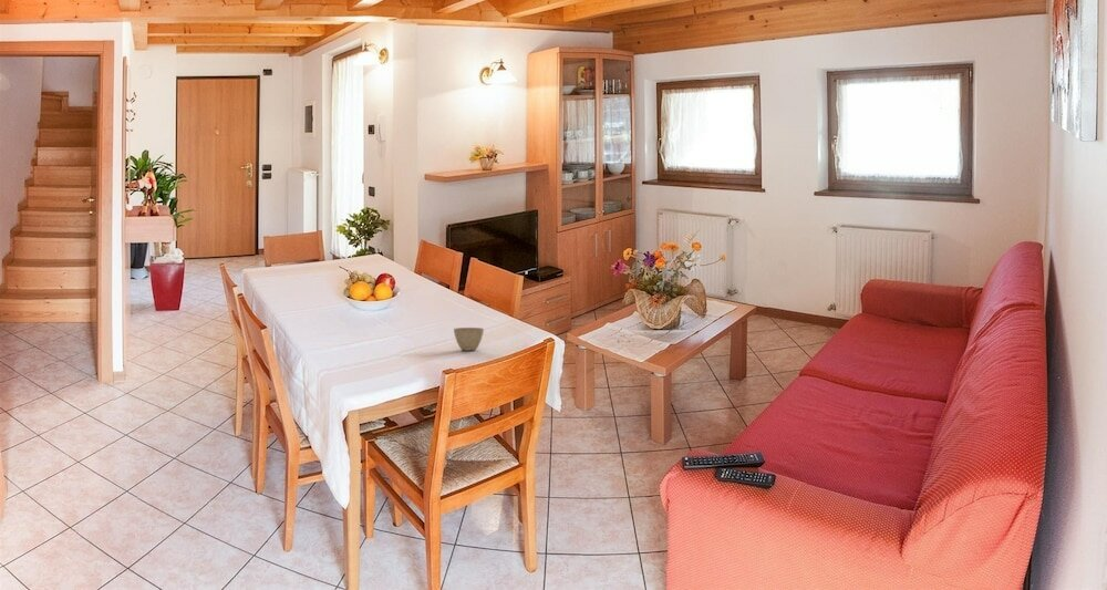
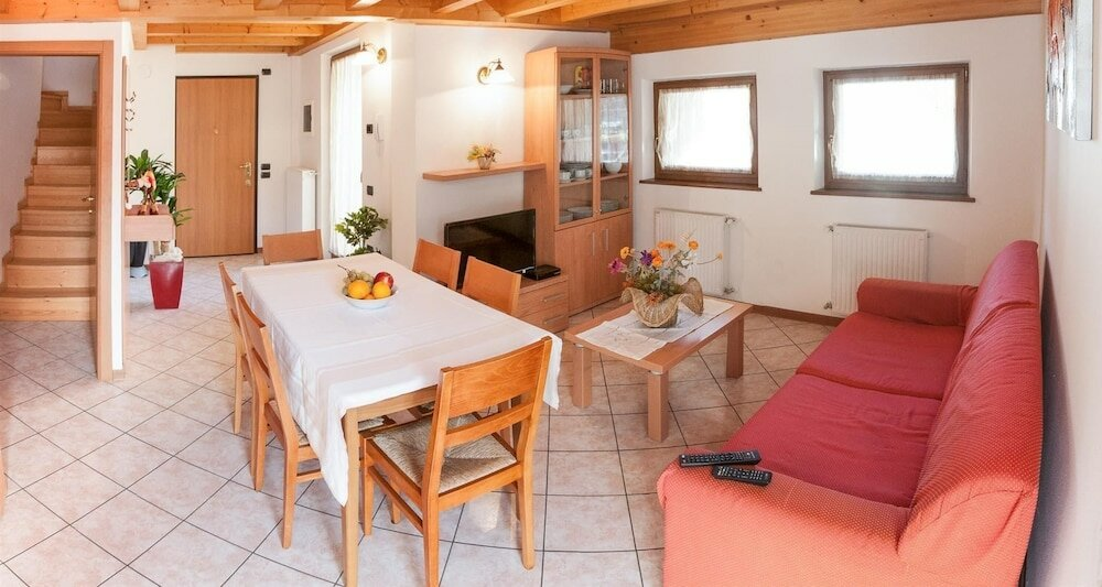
- flower pot (468, 339)
